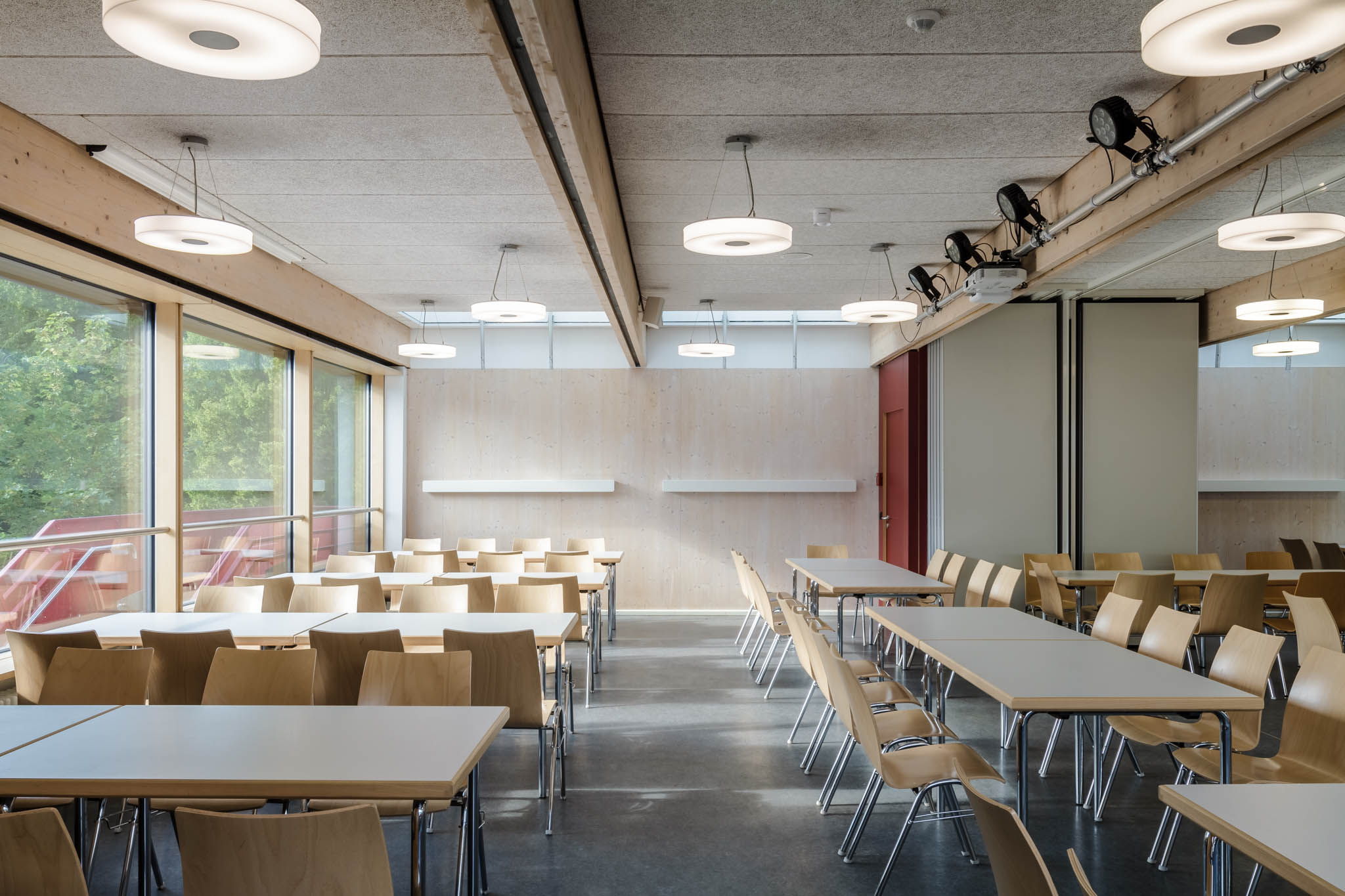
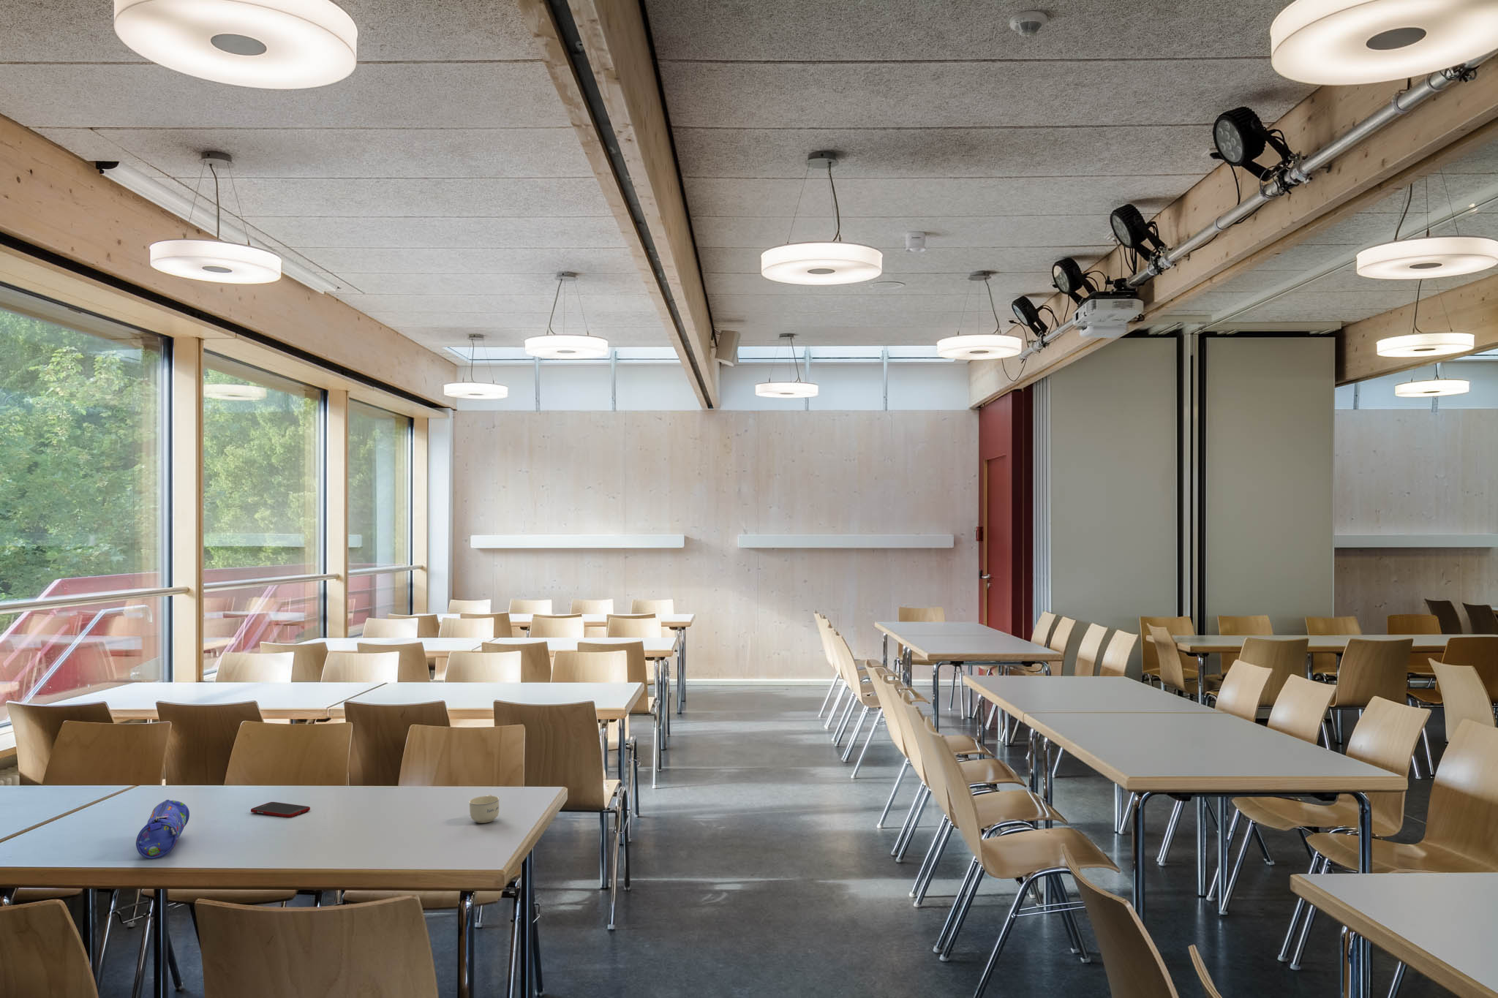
+ pencil case (163, 826)
+ cup (486, 809)
+ cell phone (281, 810)
